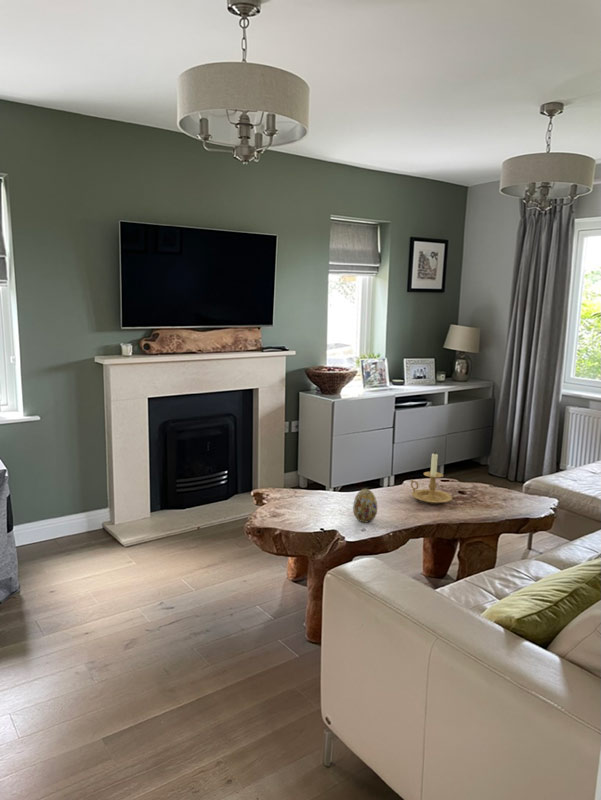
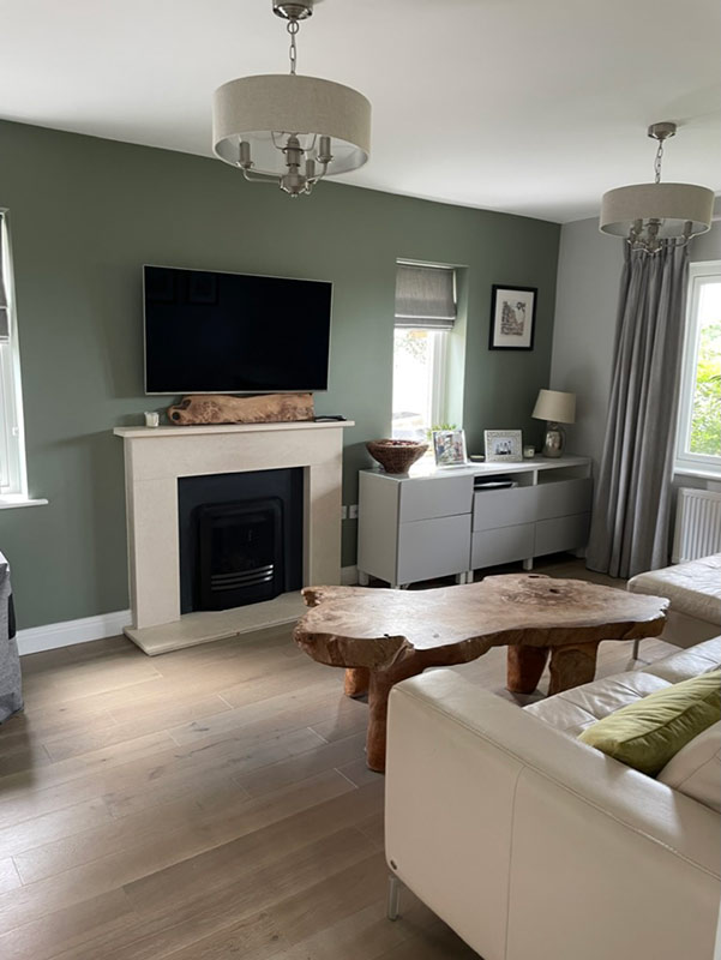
- decorative egg (365, 504)
- candle holder (433, 476)
